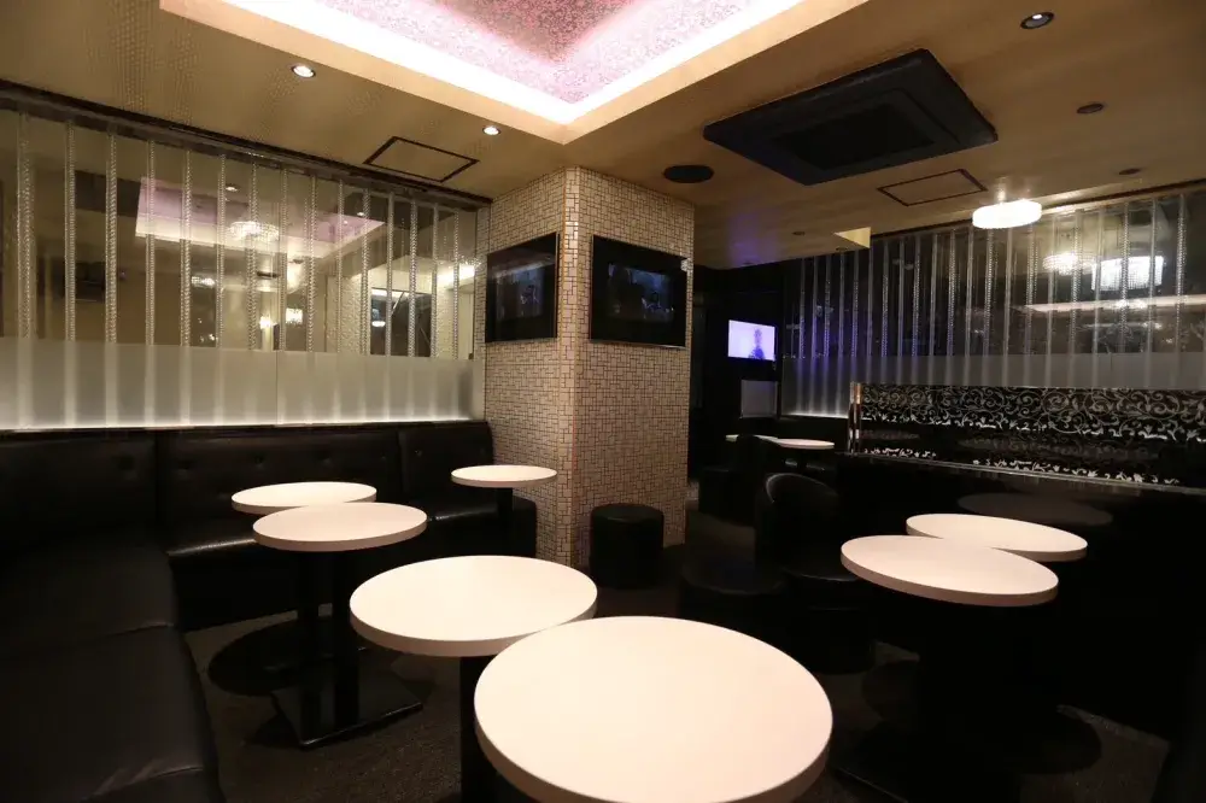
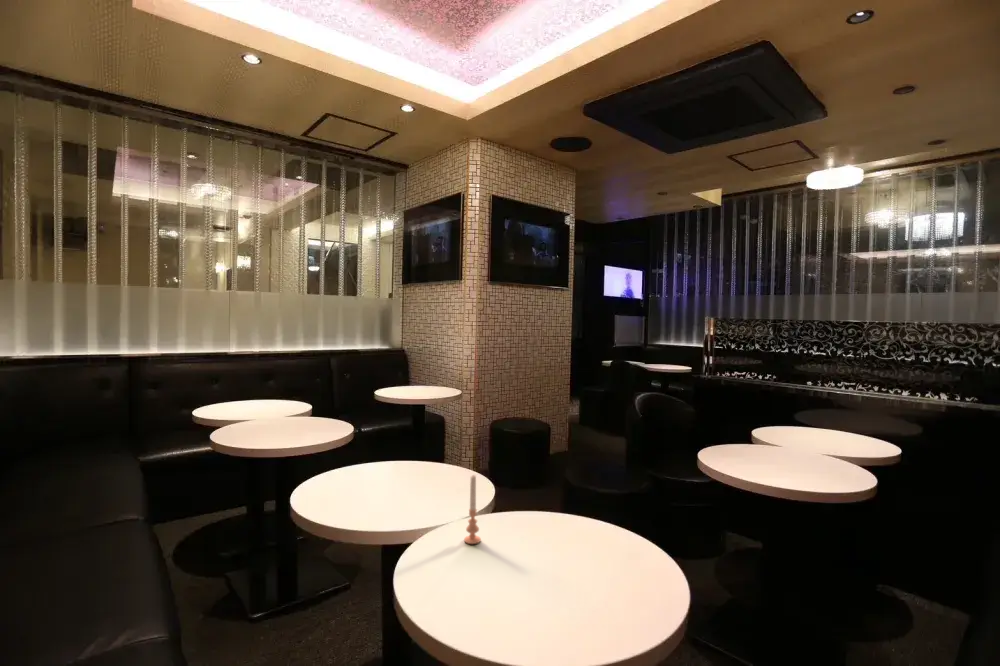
+ candle (472, 507)
